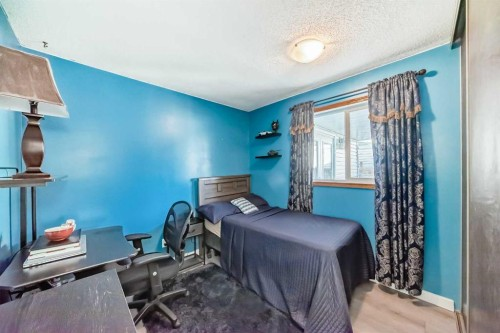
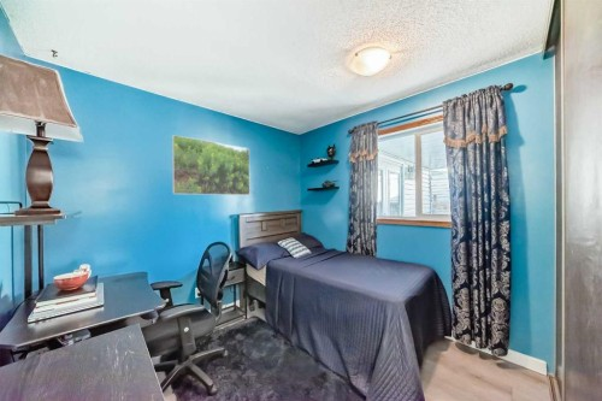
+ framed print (214, 169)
